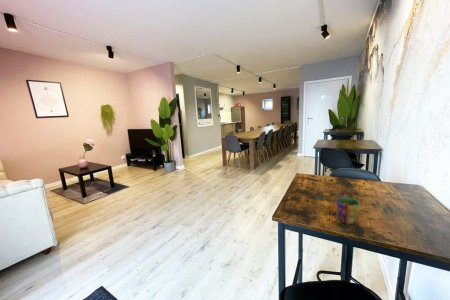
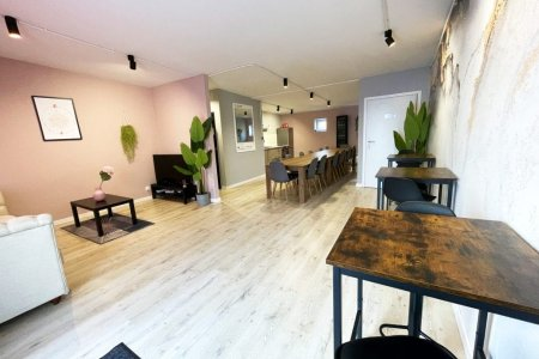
- cup (346, 211)
